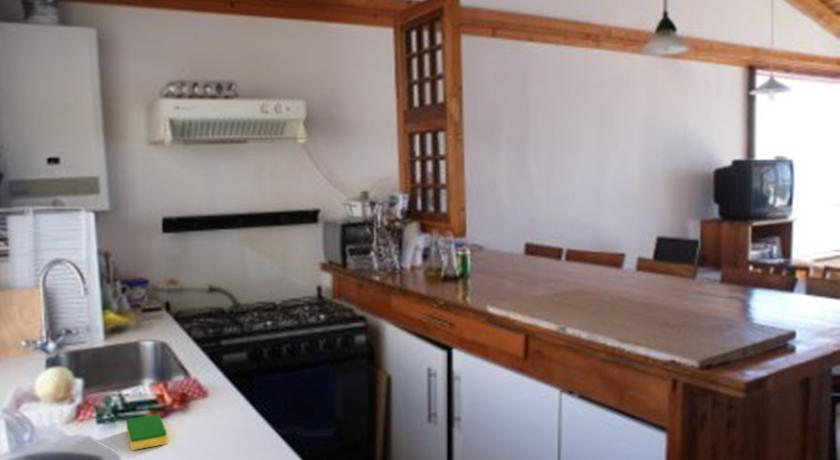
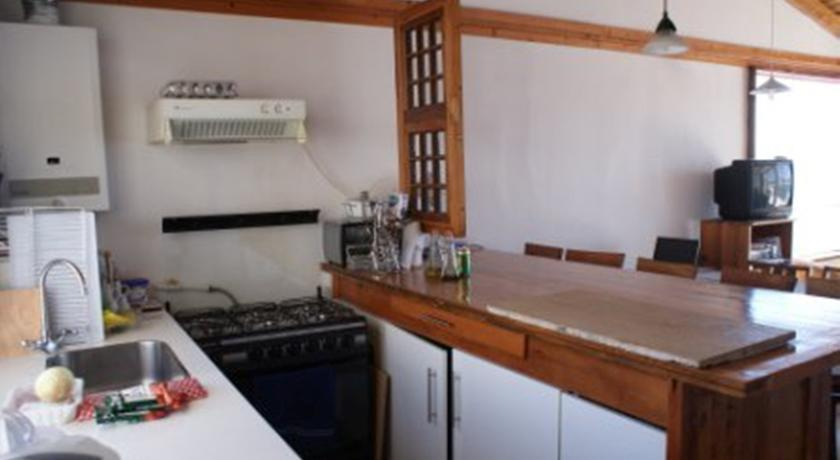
- dish sponge (146, 431)
